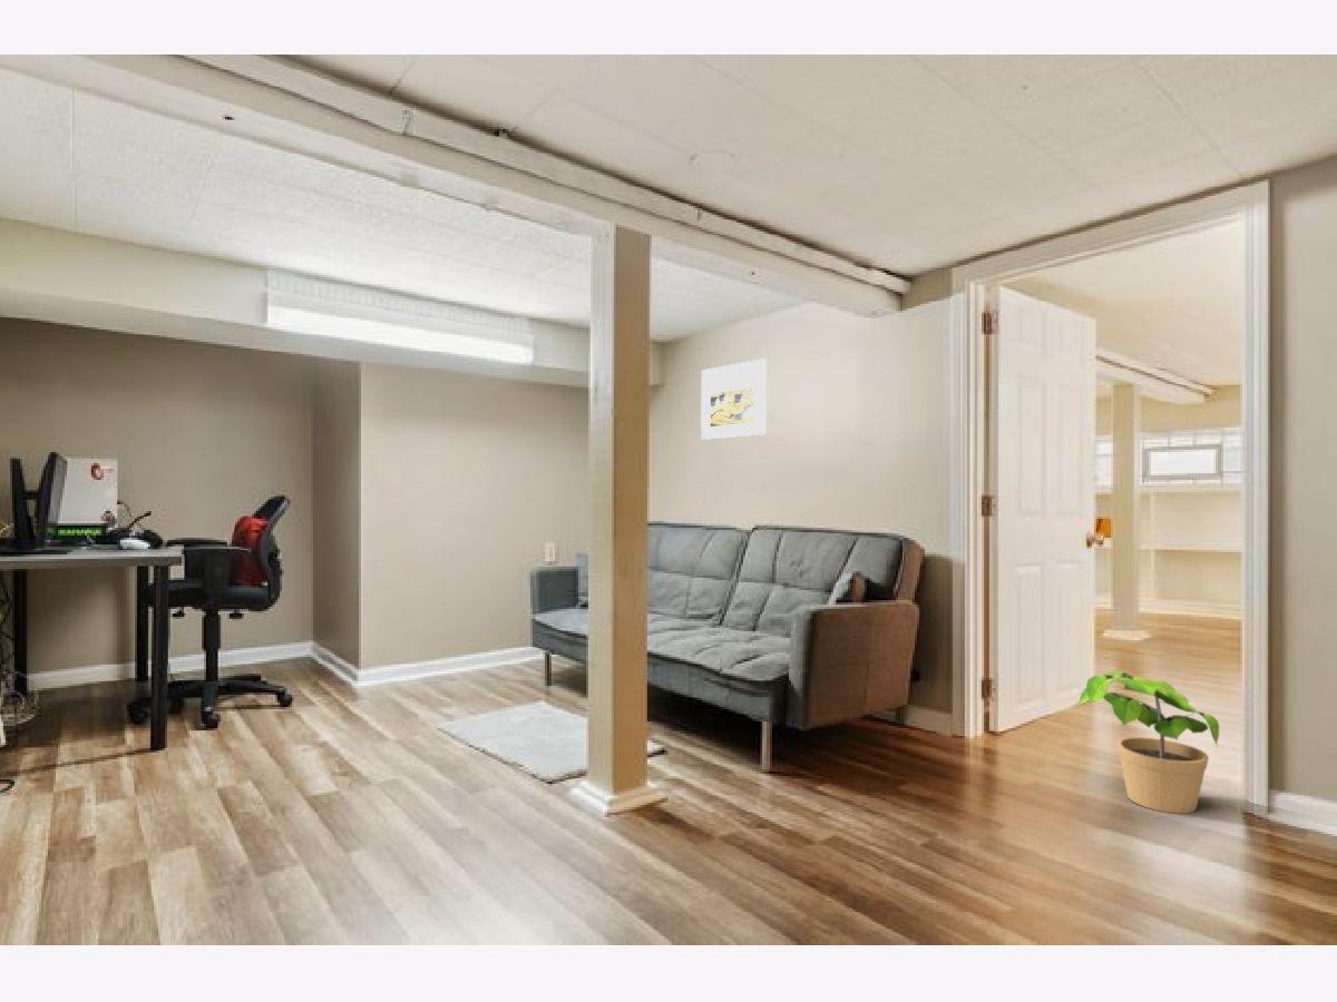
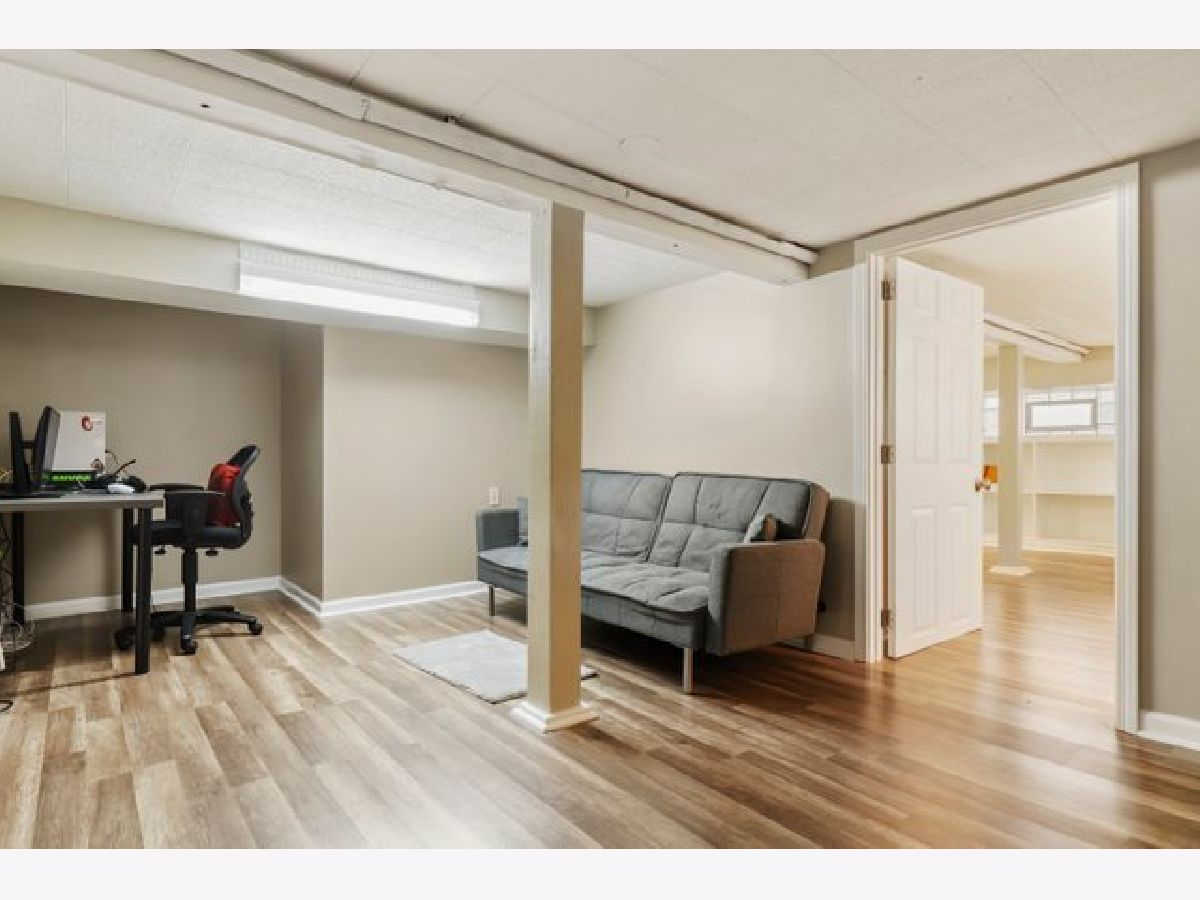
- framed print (732, 401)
- potted plant (1131, 737)
